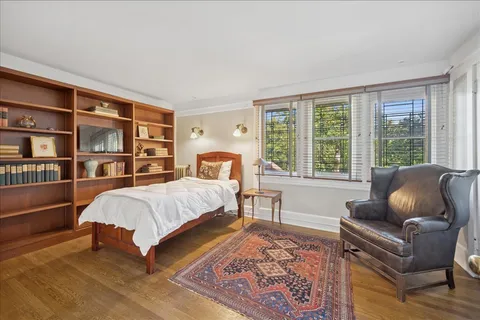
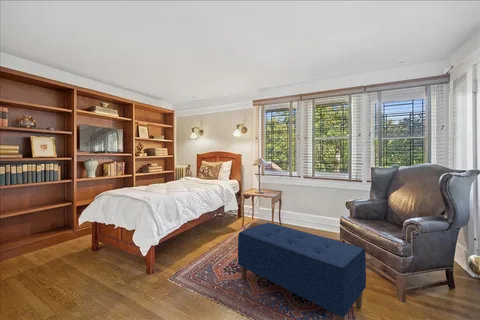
+ bench (295, 265)
